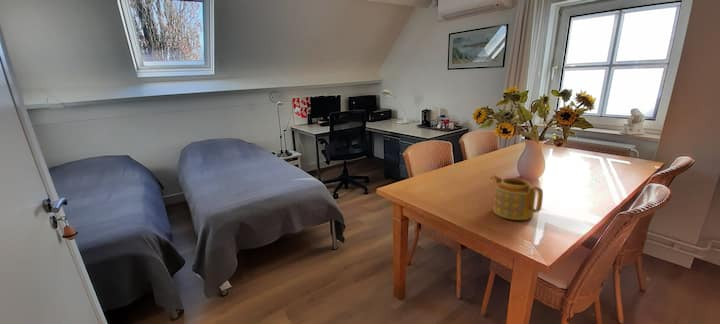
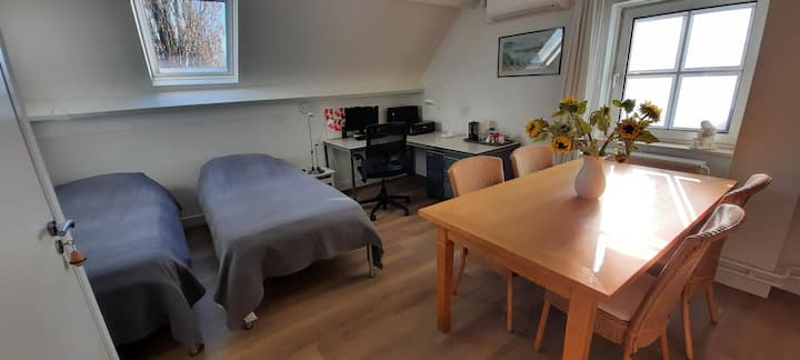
- teapot (512, 196)
